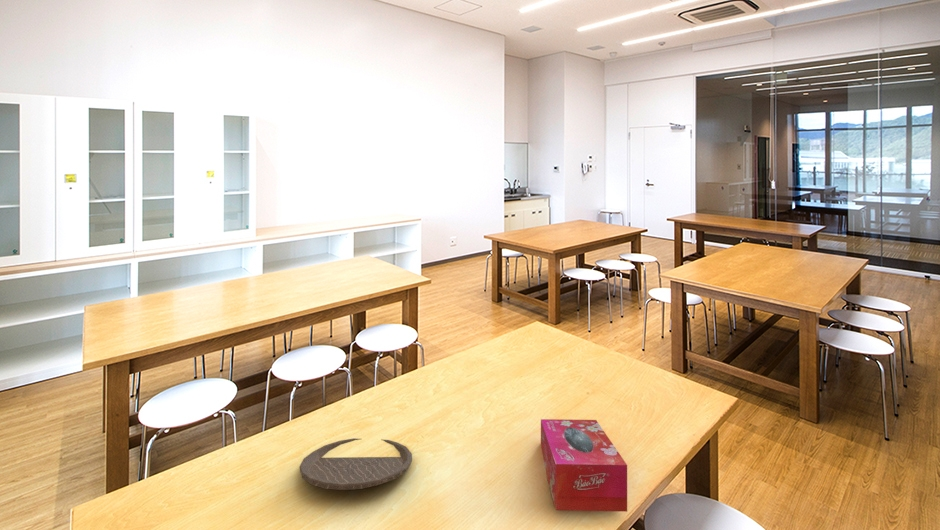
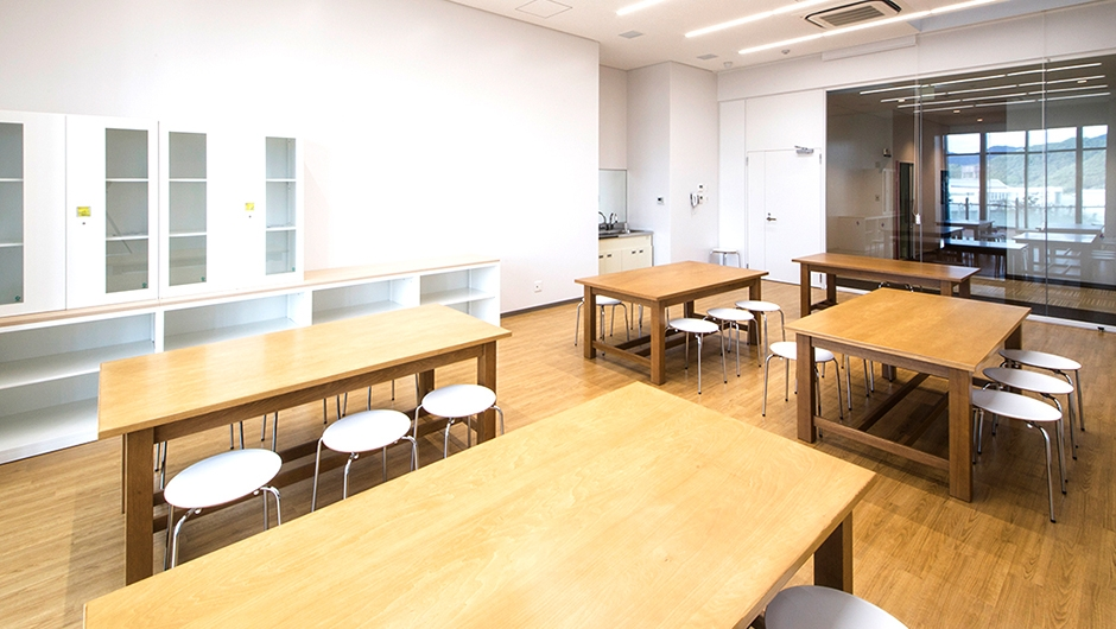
- tissue box (578, 459)
- plate (357, 462)
